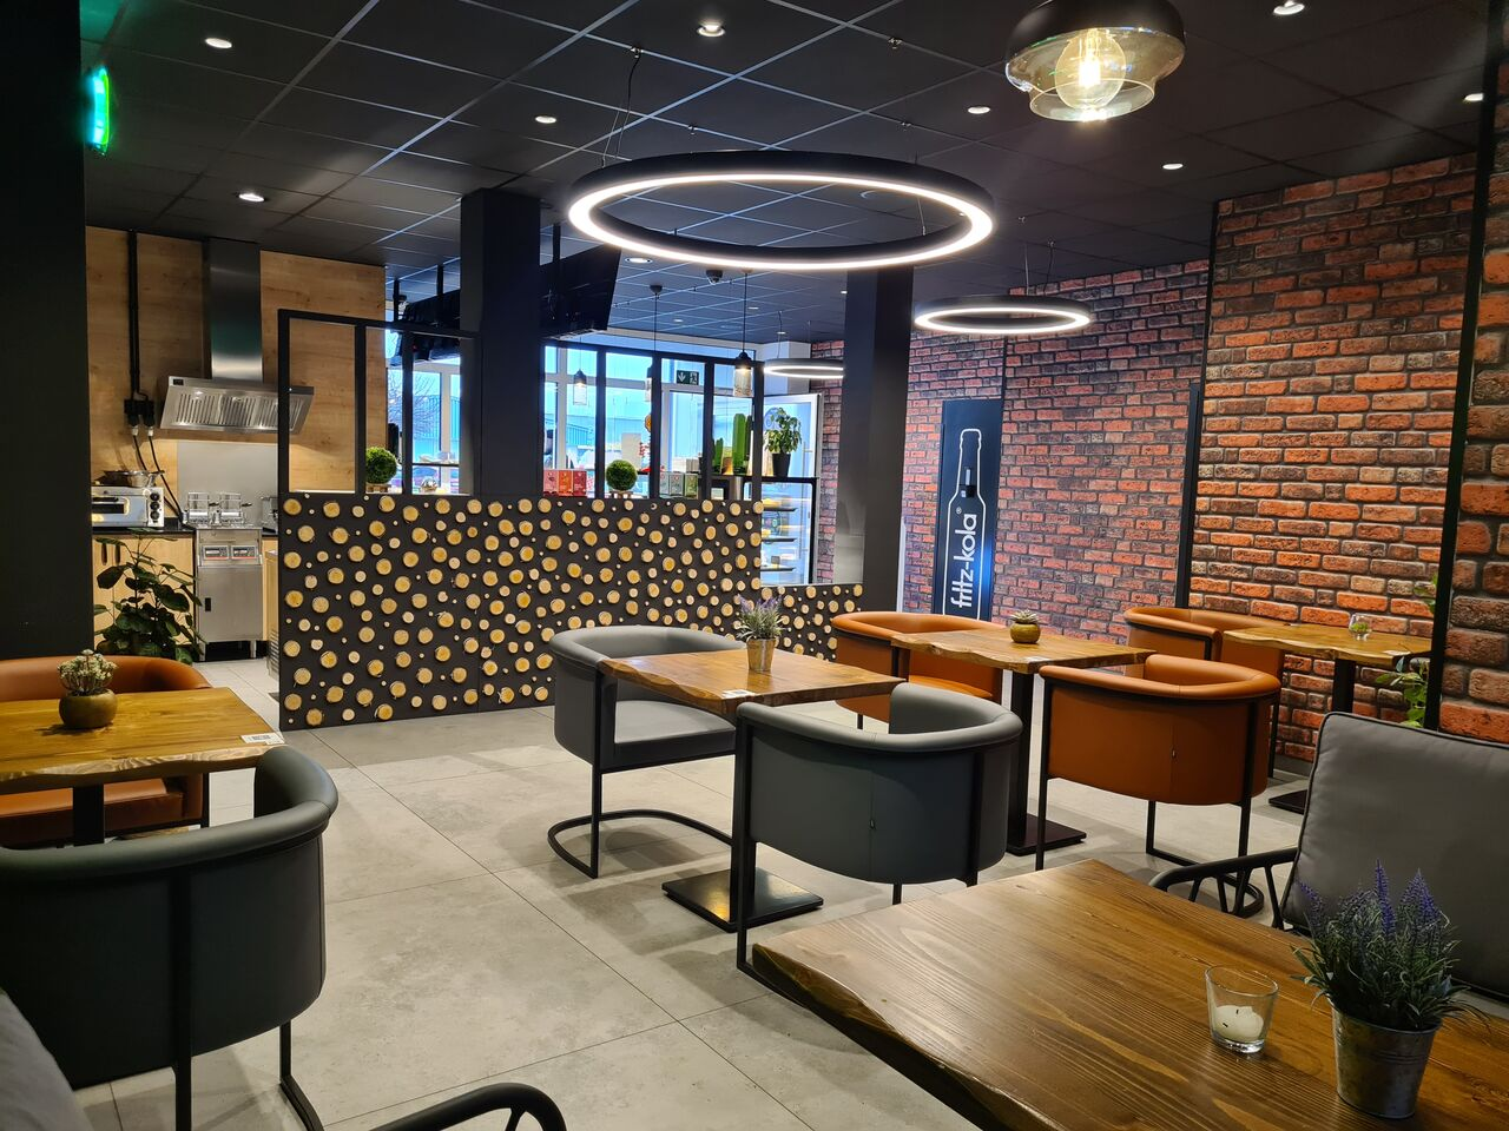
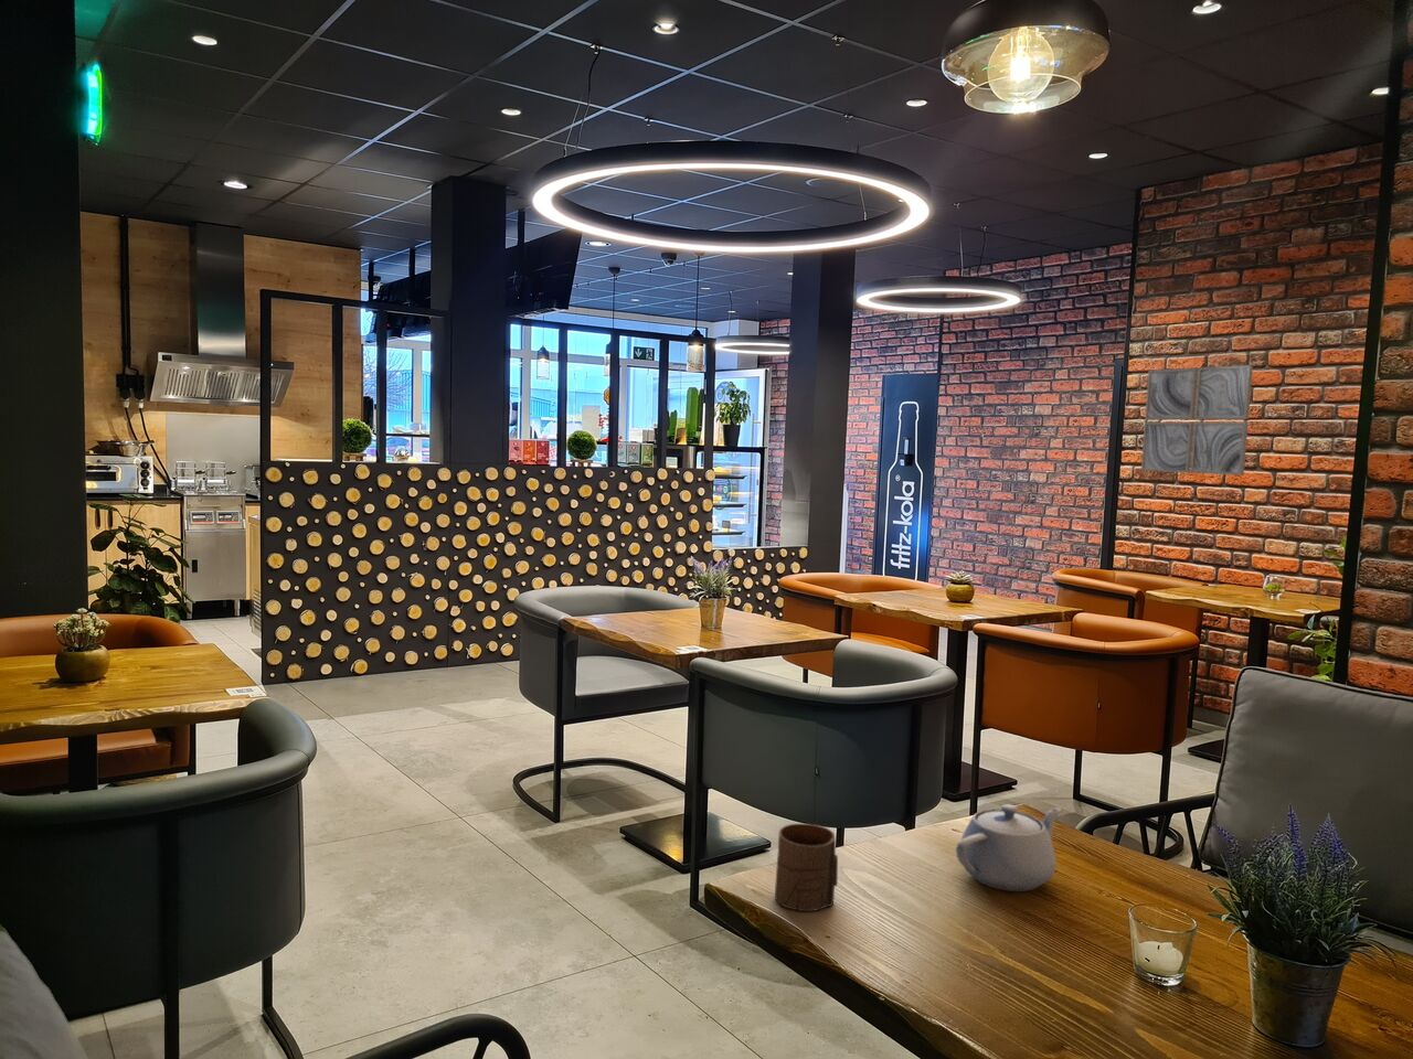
+ cup (806, 865)
+ teapot (1008, 841)
+ wall art (1194, 418)
